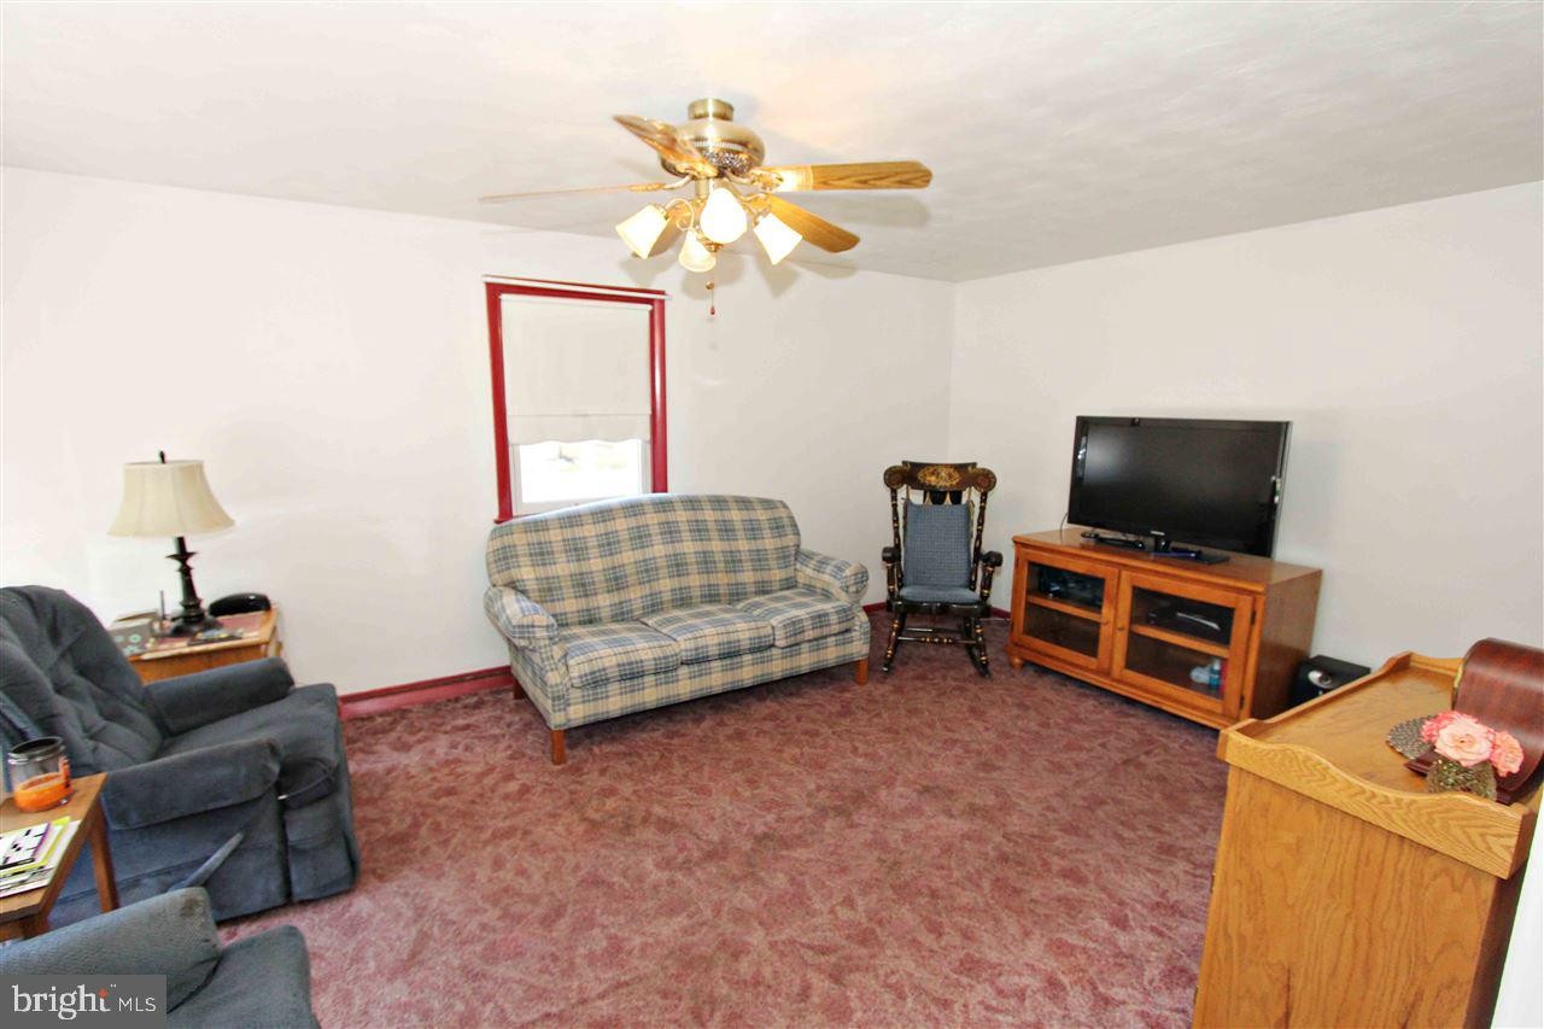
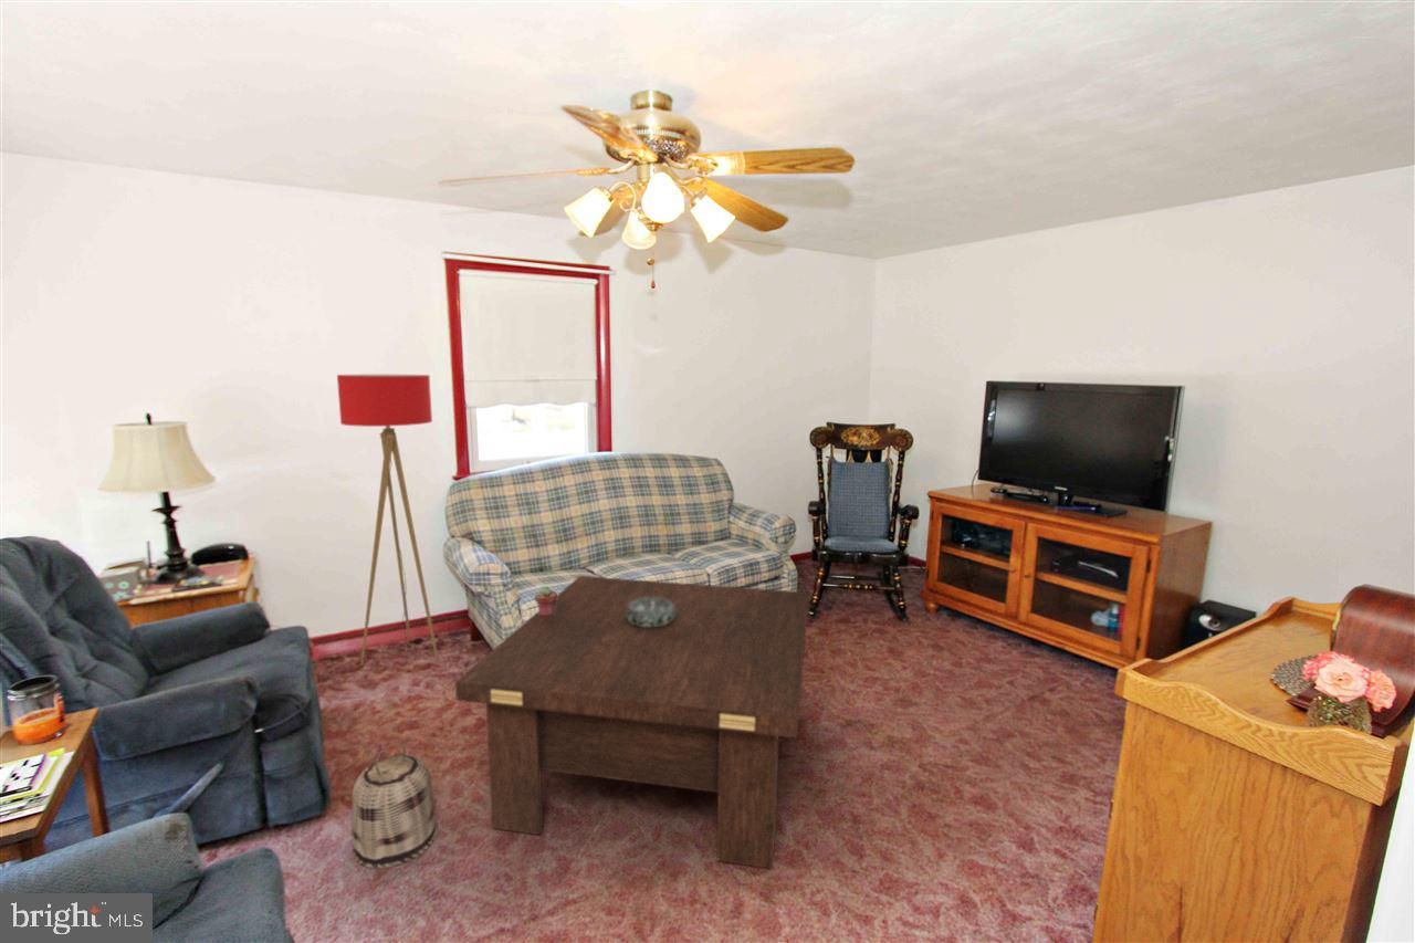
+ decorative bowl (650, 611)
+ floor lamp (394, 518)
+ potted succulent (546, 599)
+ coffee table (661, 698)
+ basket (392, 793)
